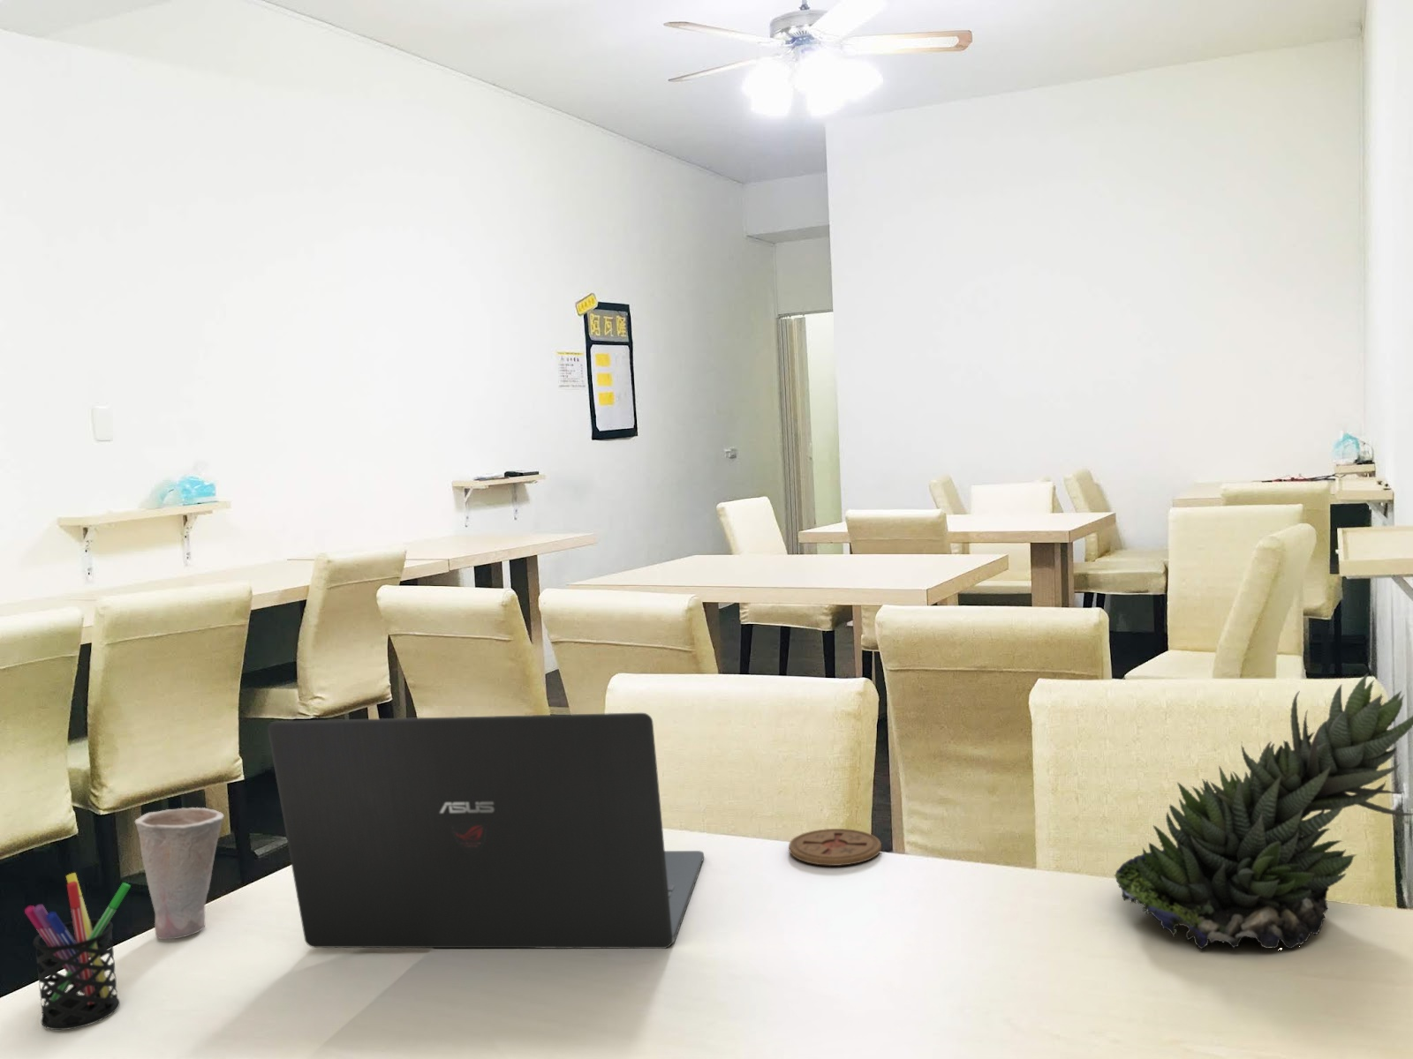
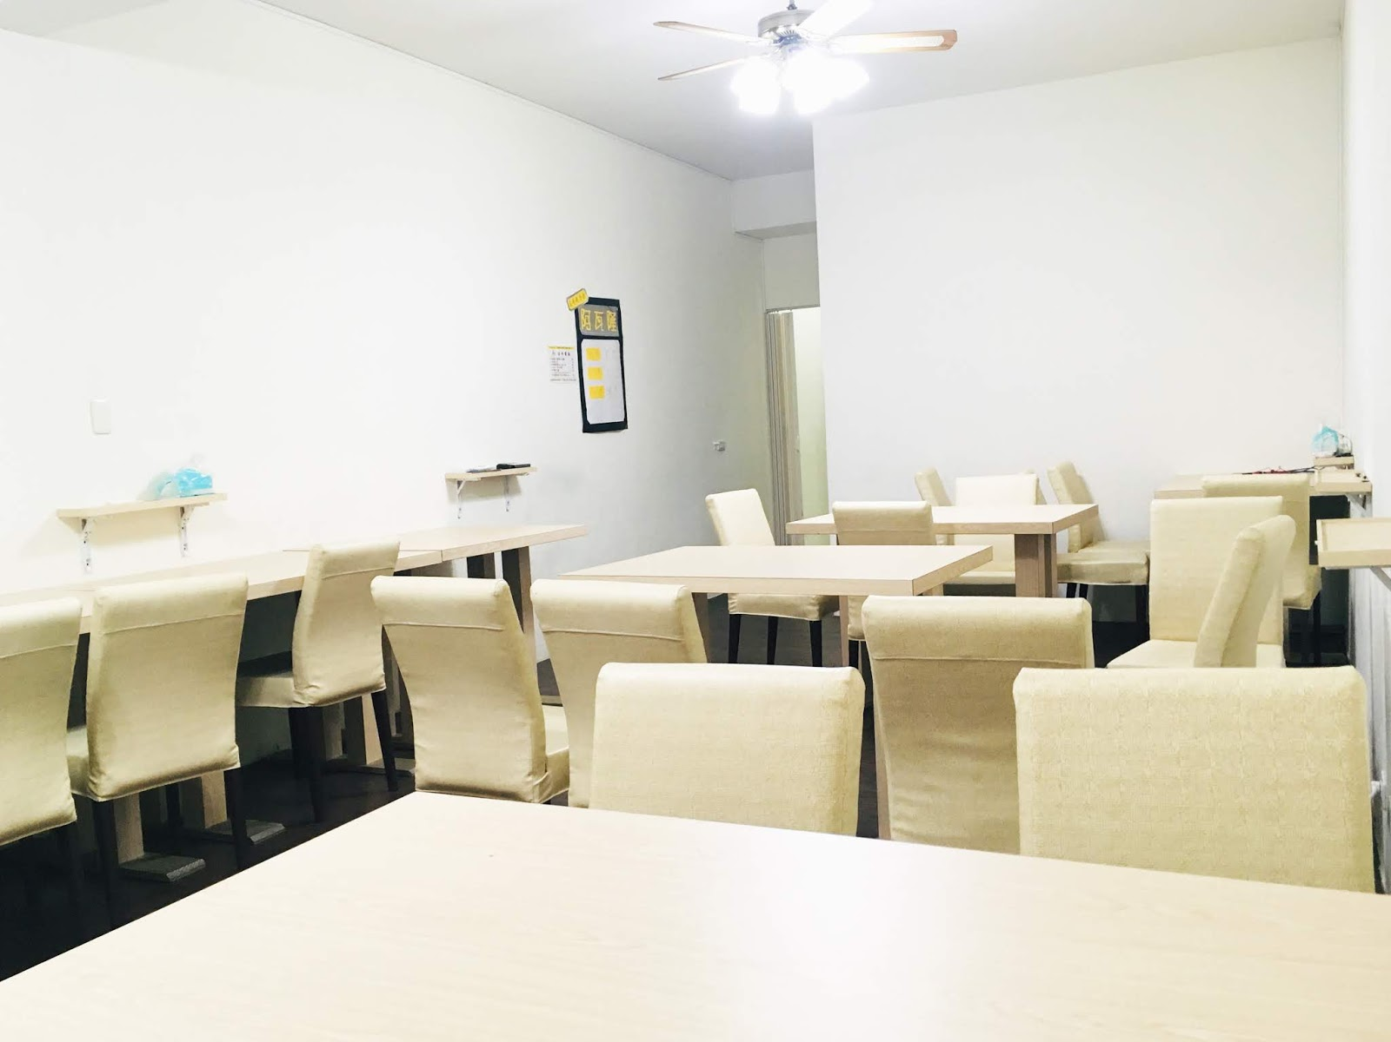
- laptop (507, 796)
- cup (185, 871)
- pen holder (83, 941)
- coaster (834, 847)
- succulent plant (1259, 796)
